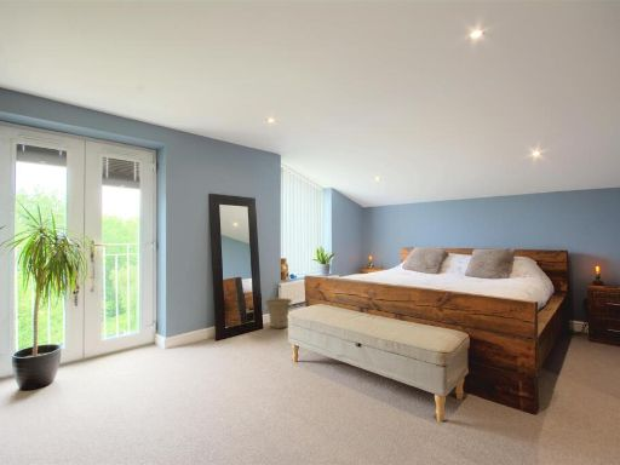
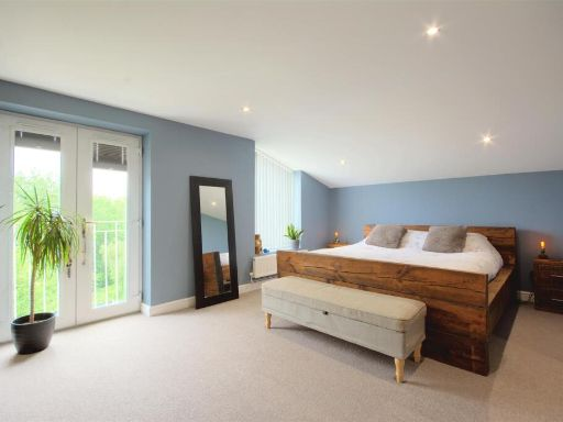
- basket (279, 312)
